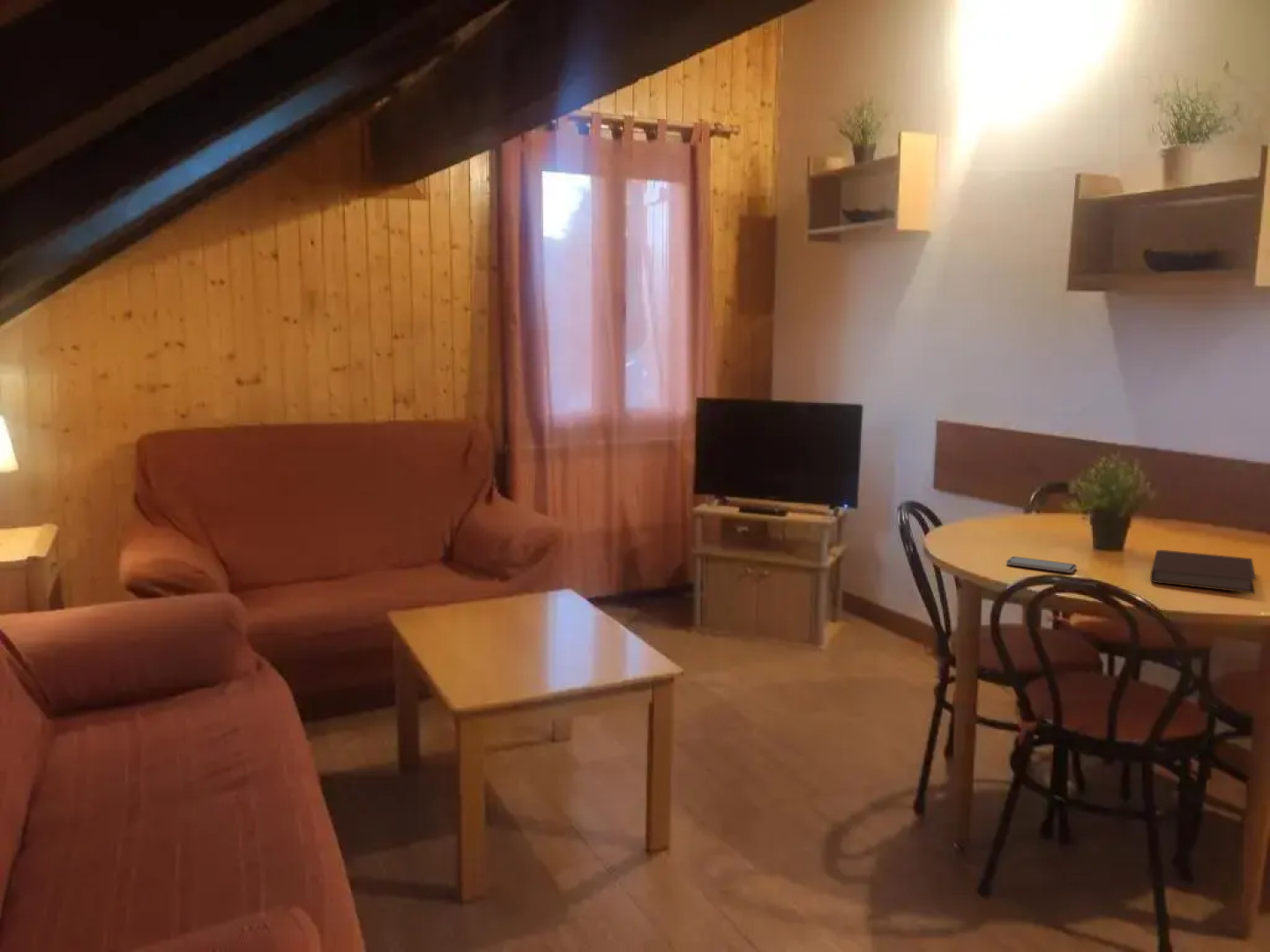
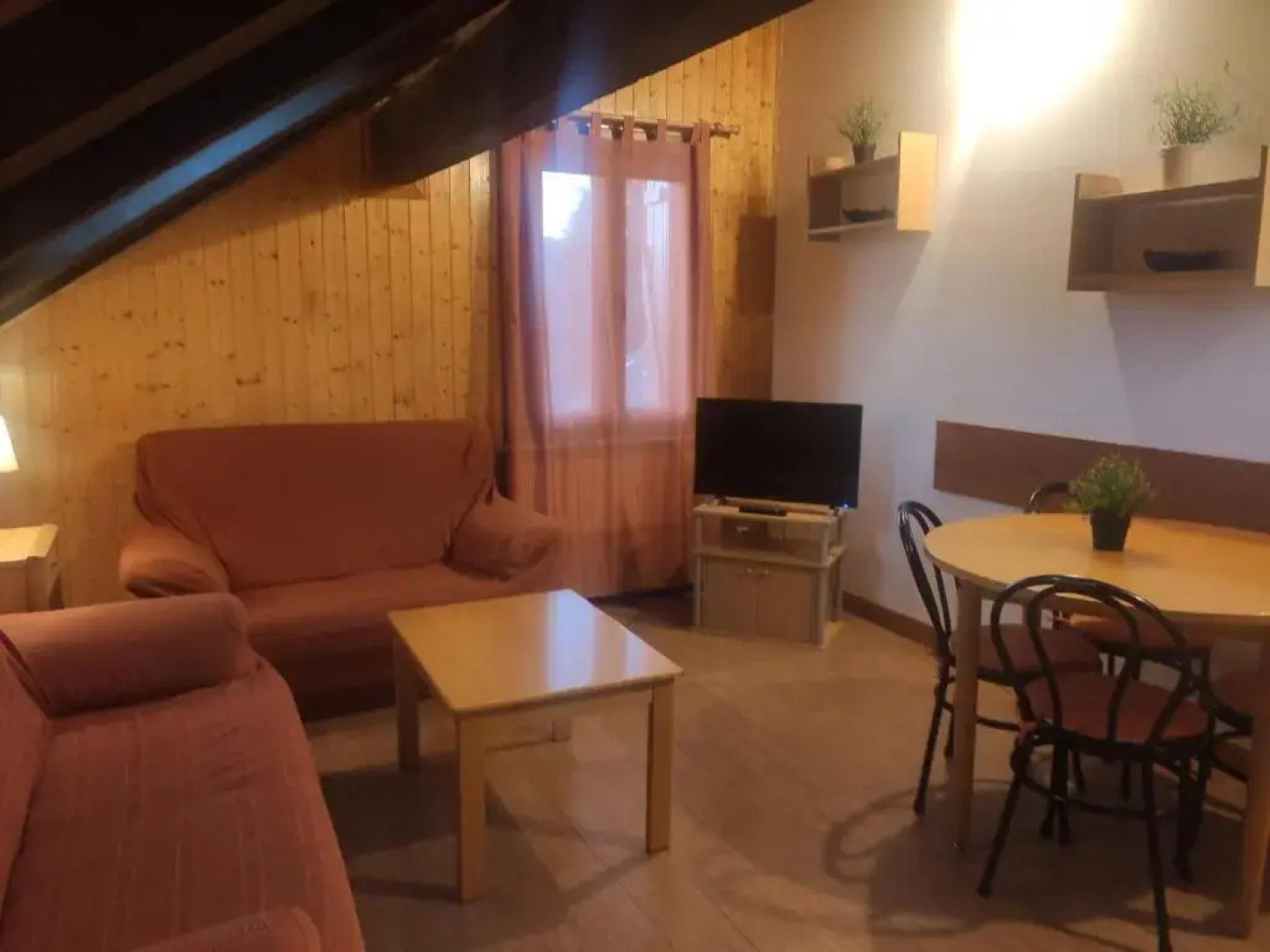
- notebook (1202, 569)
- smartphone (1041, 564)
